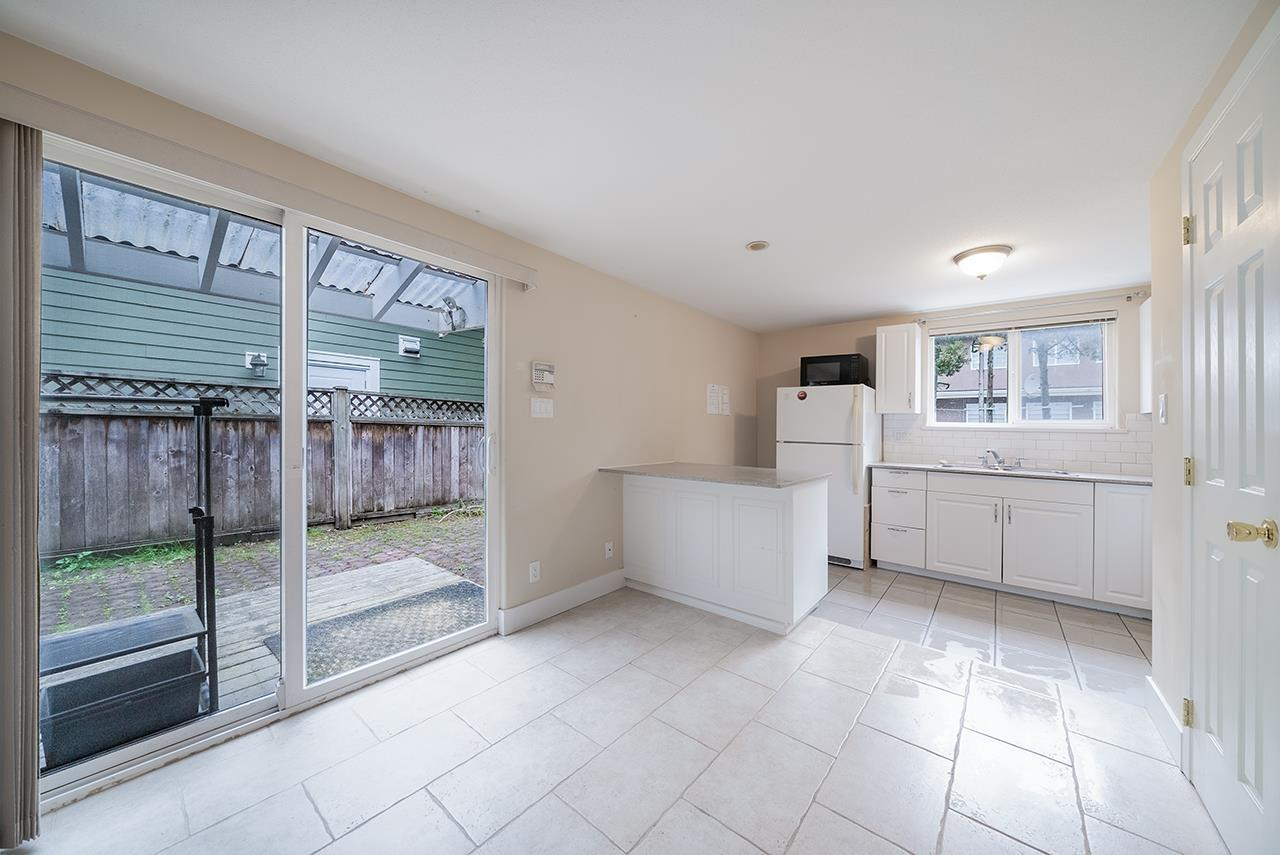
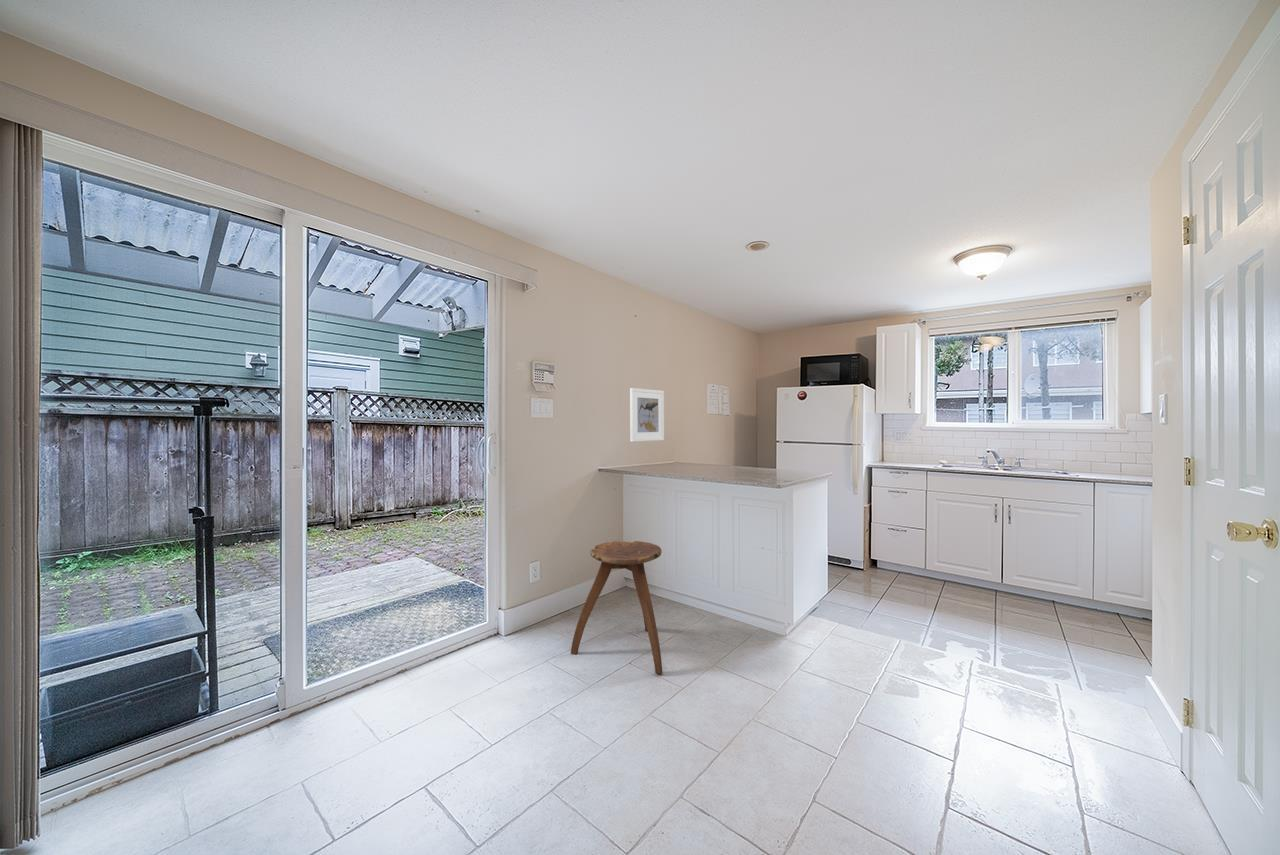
+ stool (638, 596)
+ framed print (647, 415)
